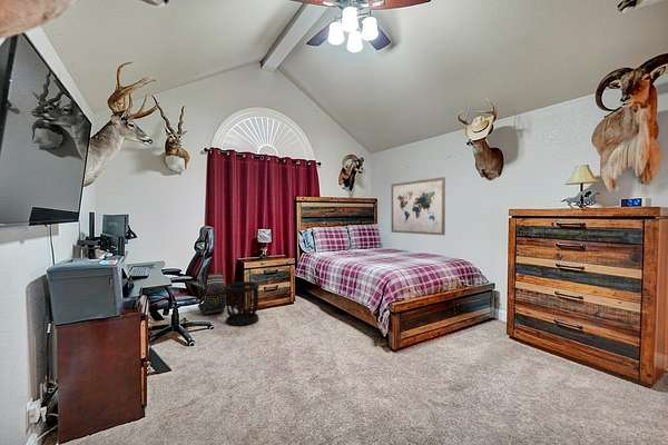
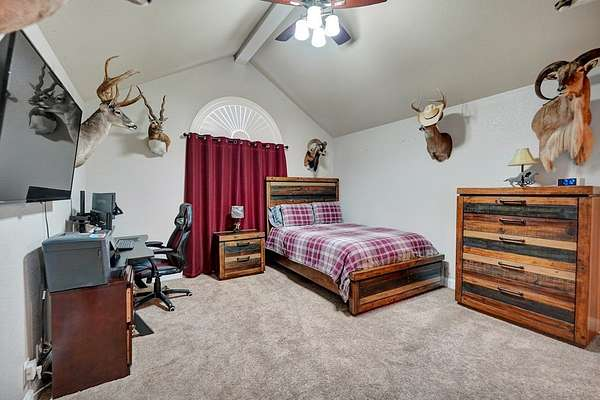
- wastebasket (240, 303)
- backpack (213, 293)
- wall art (415, 207)
